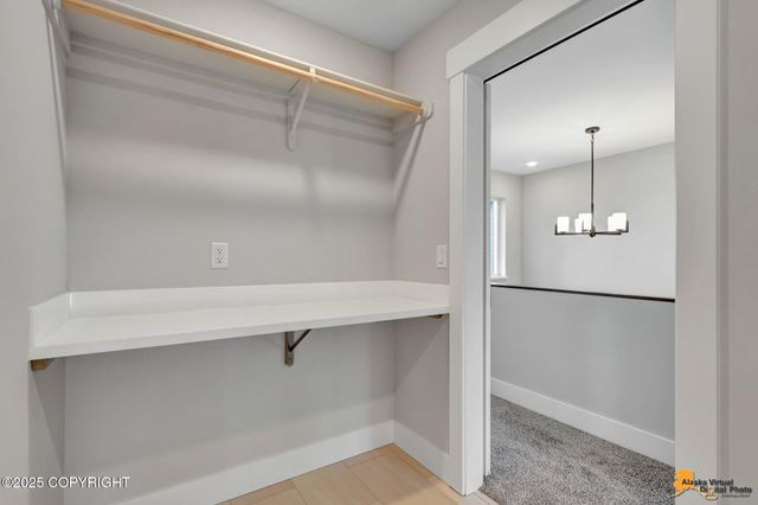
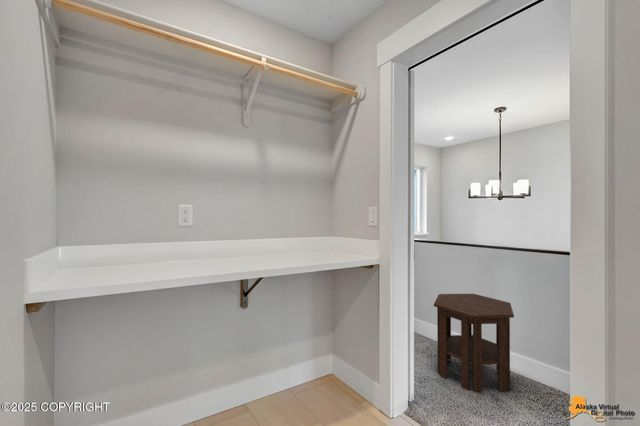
+ side table (472, 338)
